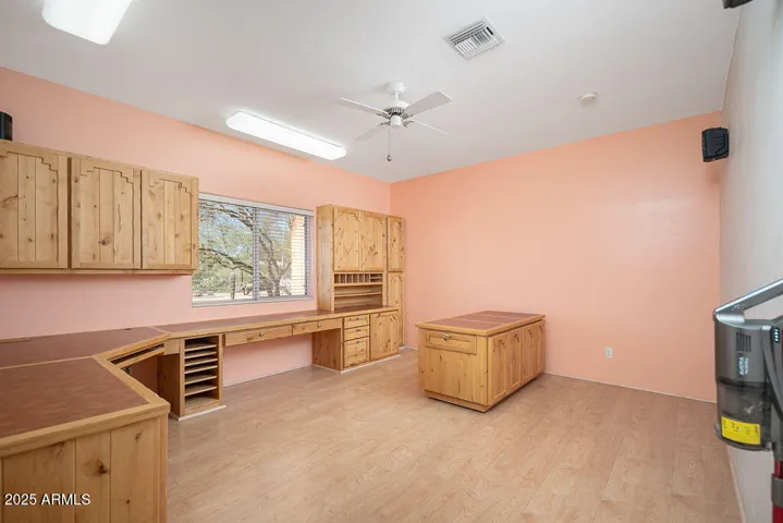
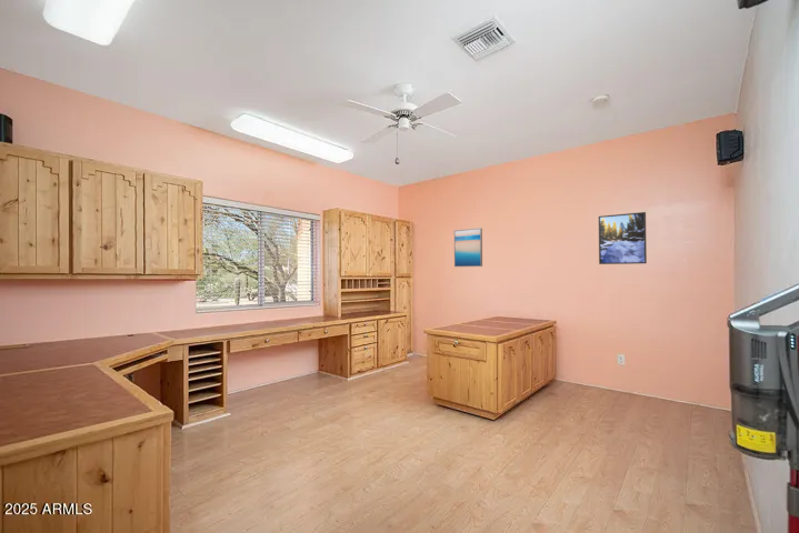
+ wall art (468, 248)
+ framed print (621, 239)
